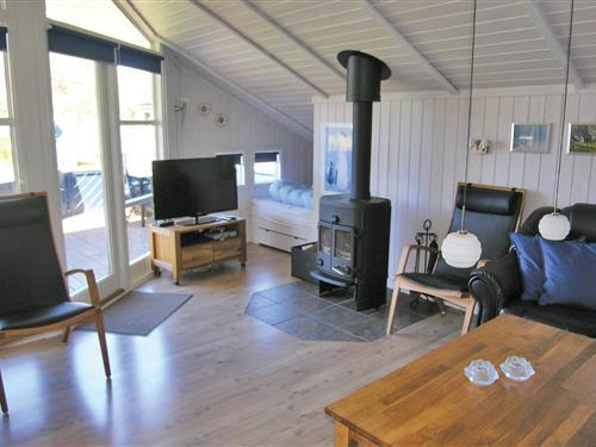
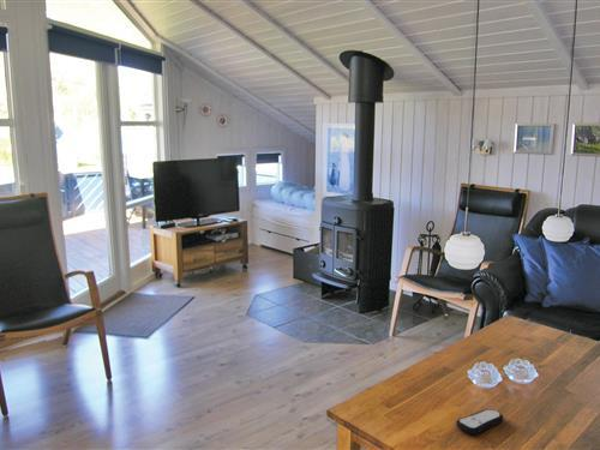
+ remote control (480, 420)
